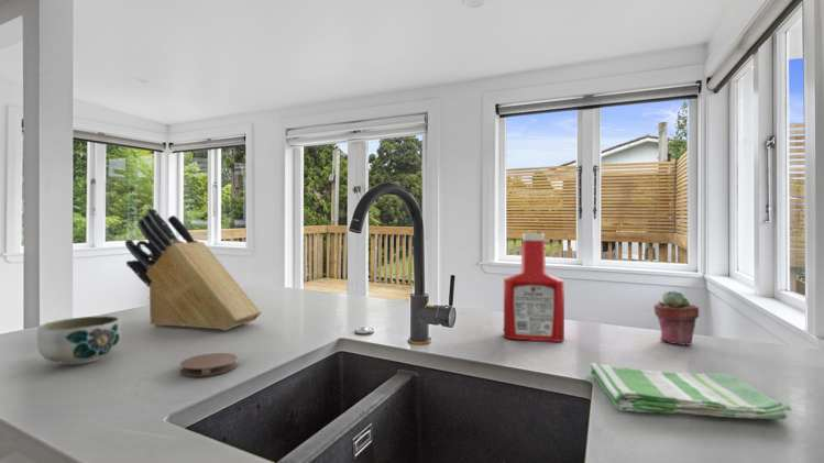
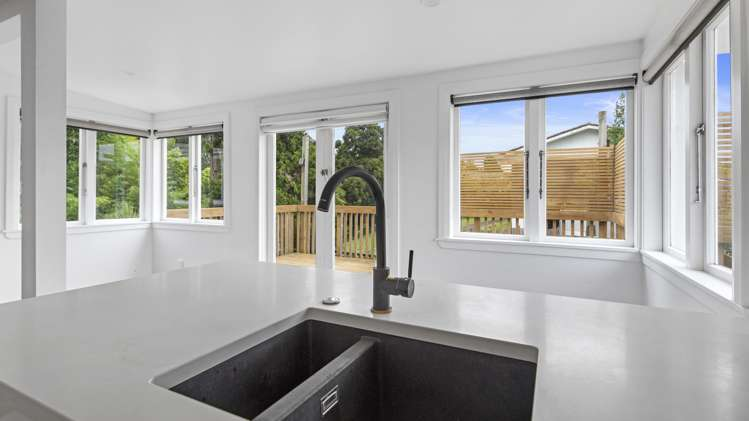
- potted succulent (675, 316)
- dish towel (675, 386)
- knife block (191, 265)
- soap bottle (532, 285)
- bowl (80, 341)
- coaster (209, 363)
